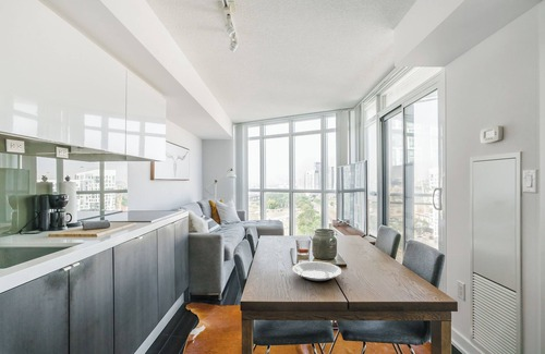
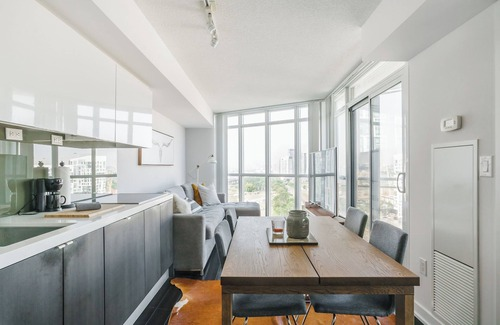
- plate (316, 272)
